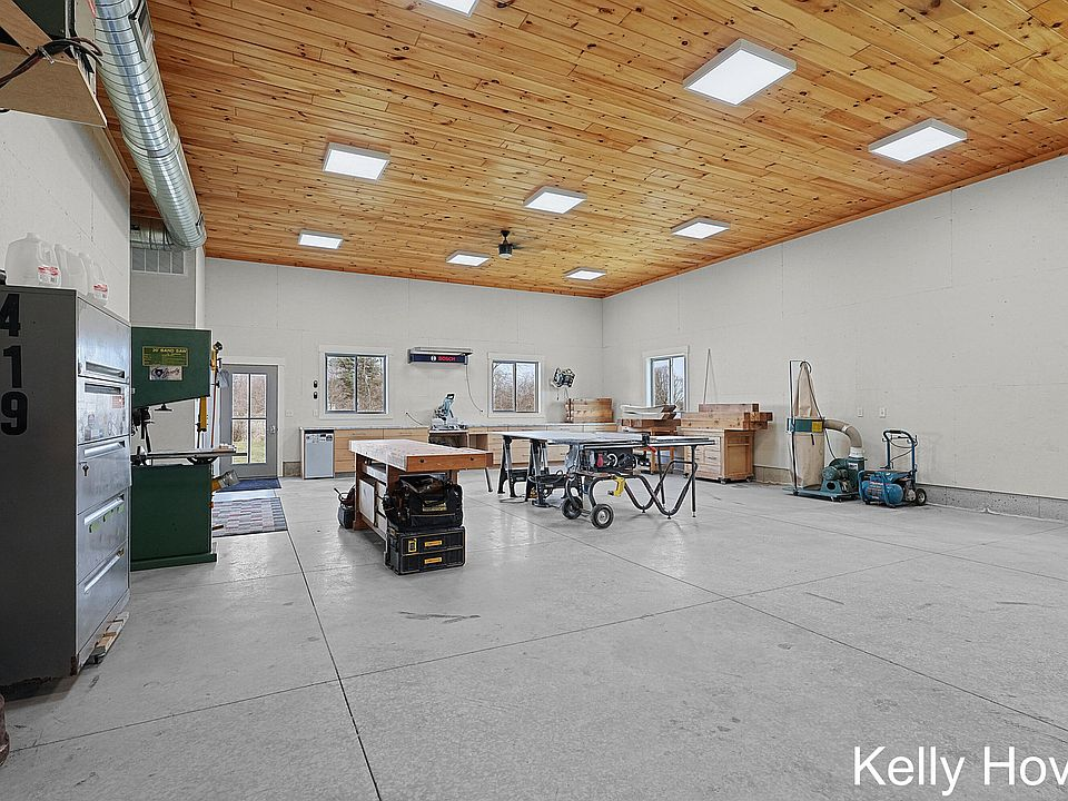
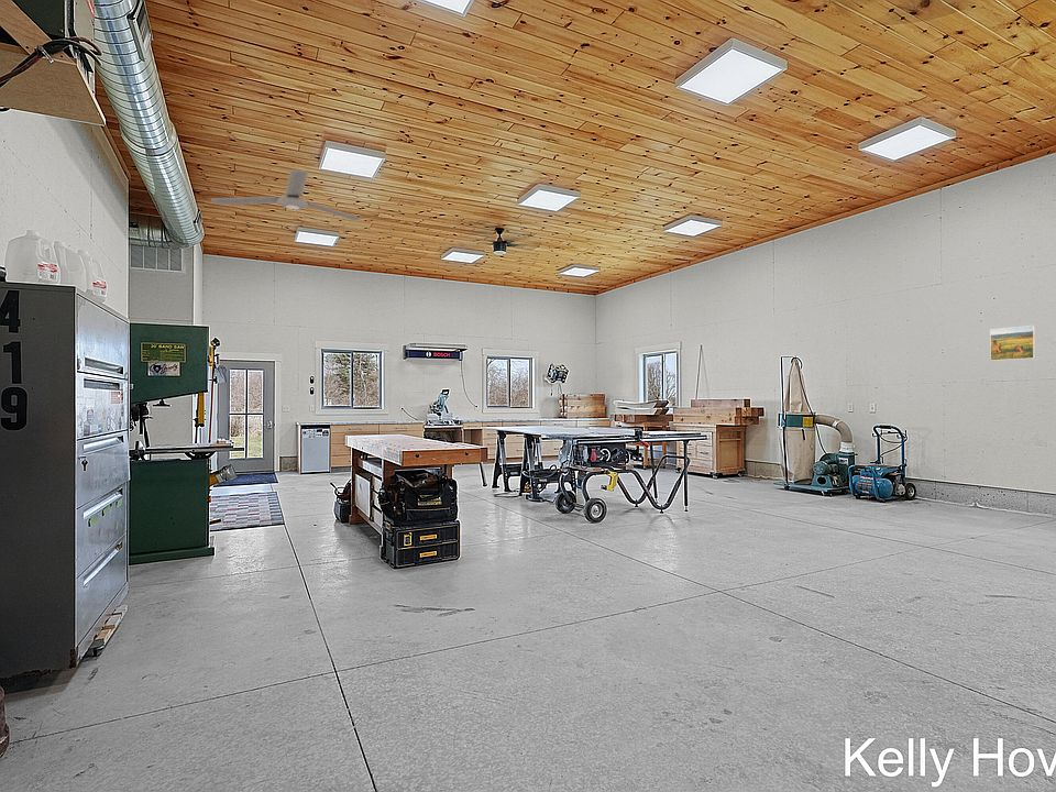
+ ceiling fan (289, 188)
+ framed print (1012, 343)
